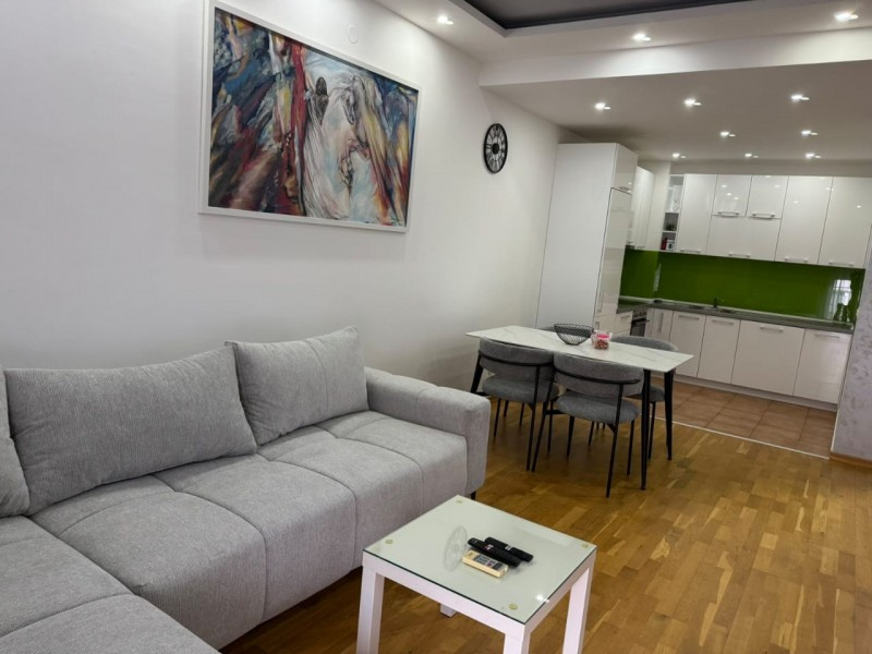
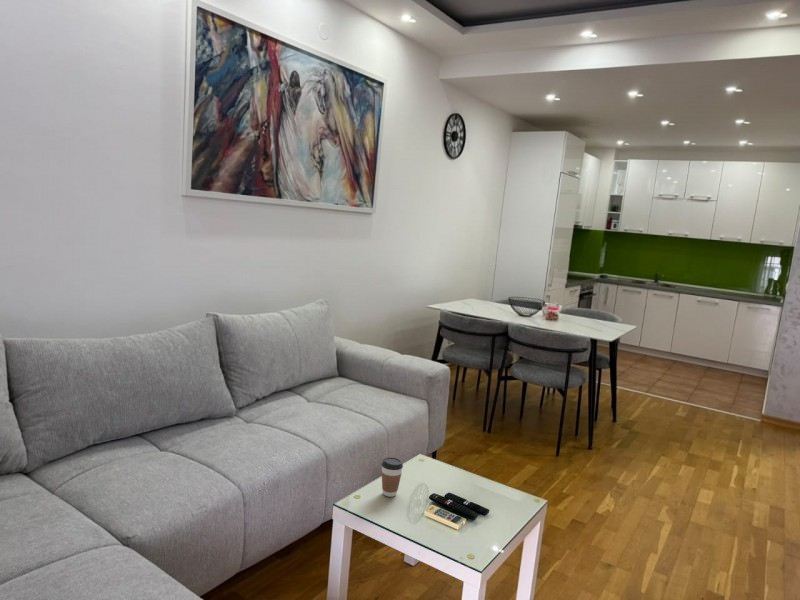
+ coffee cup (391, 477)
